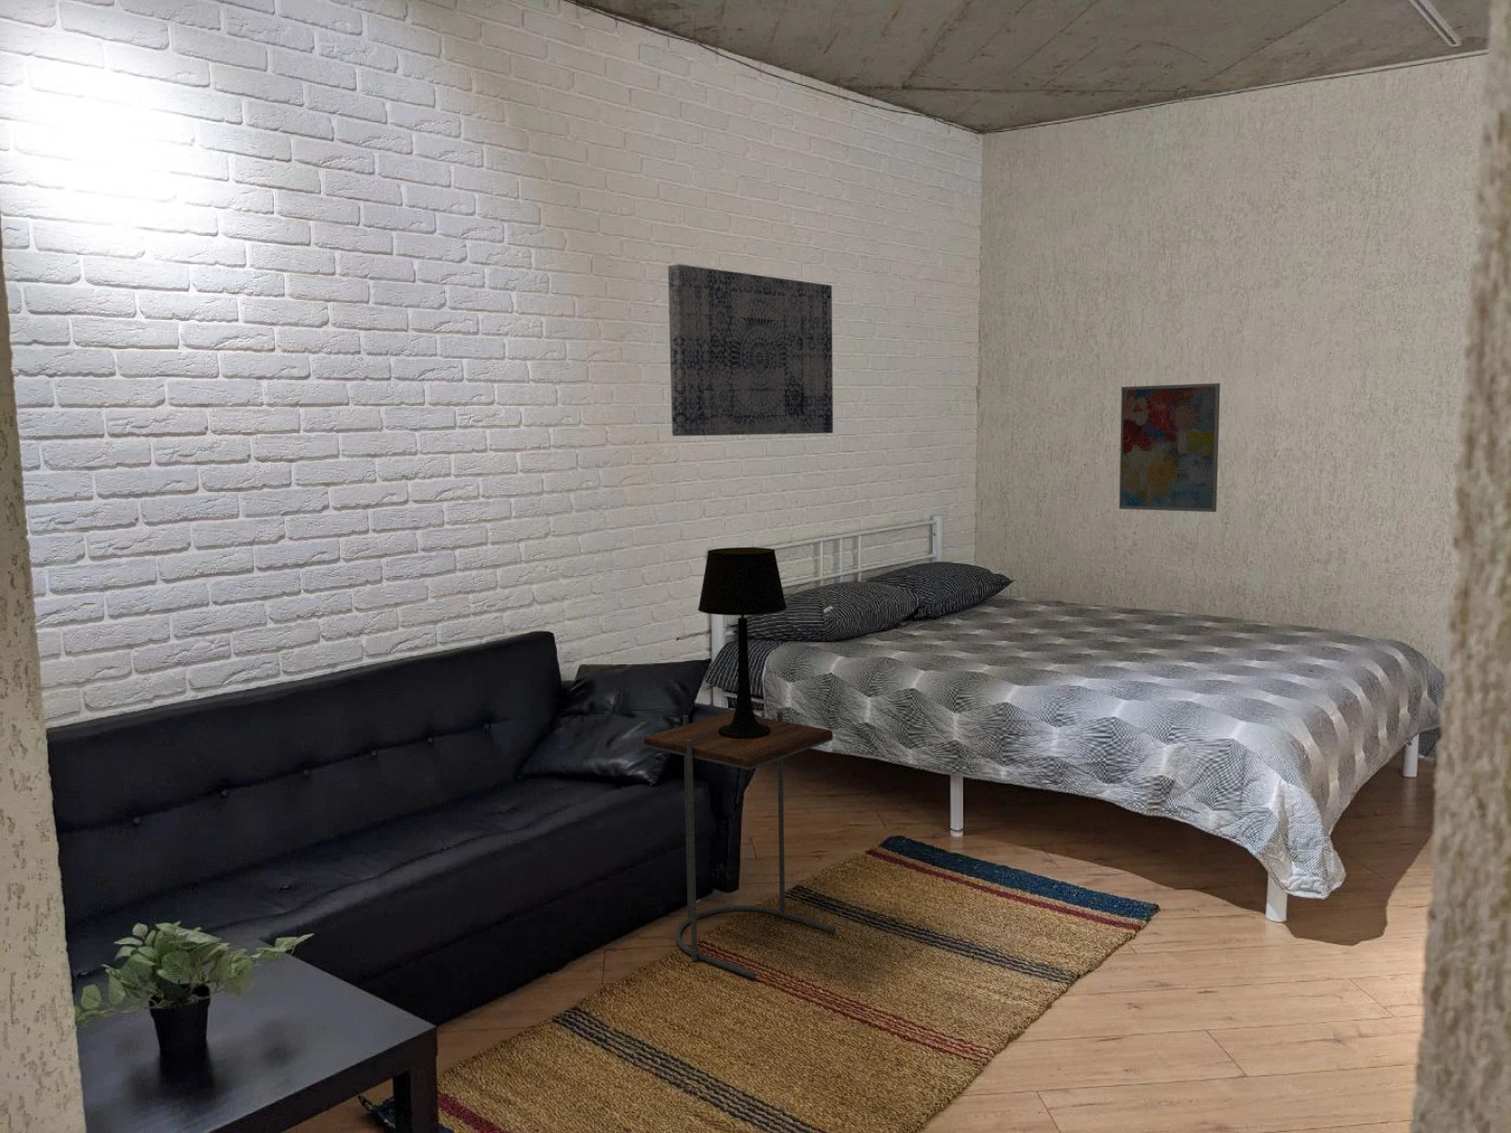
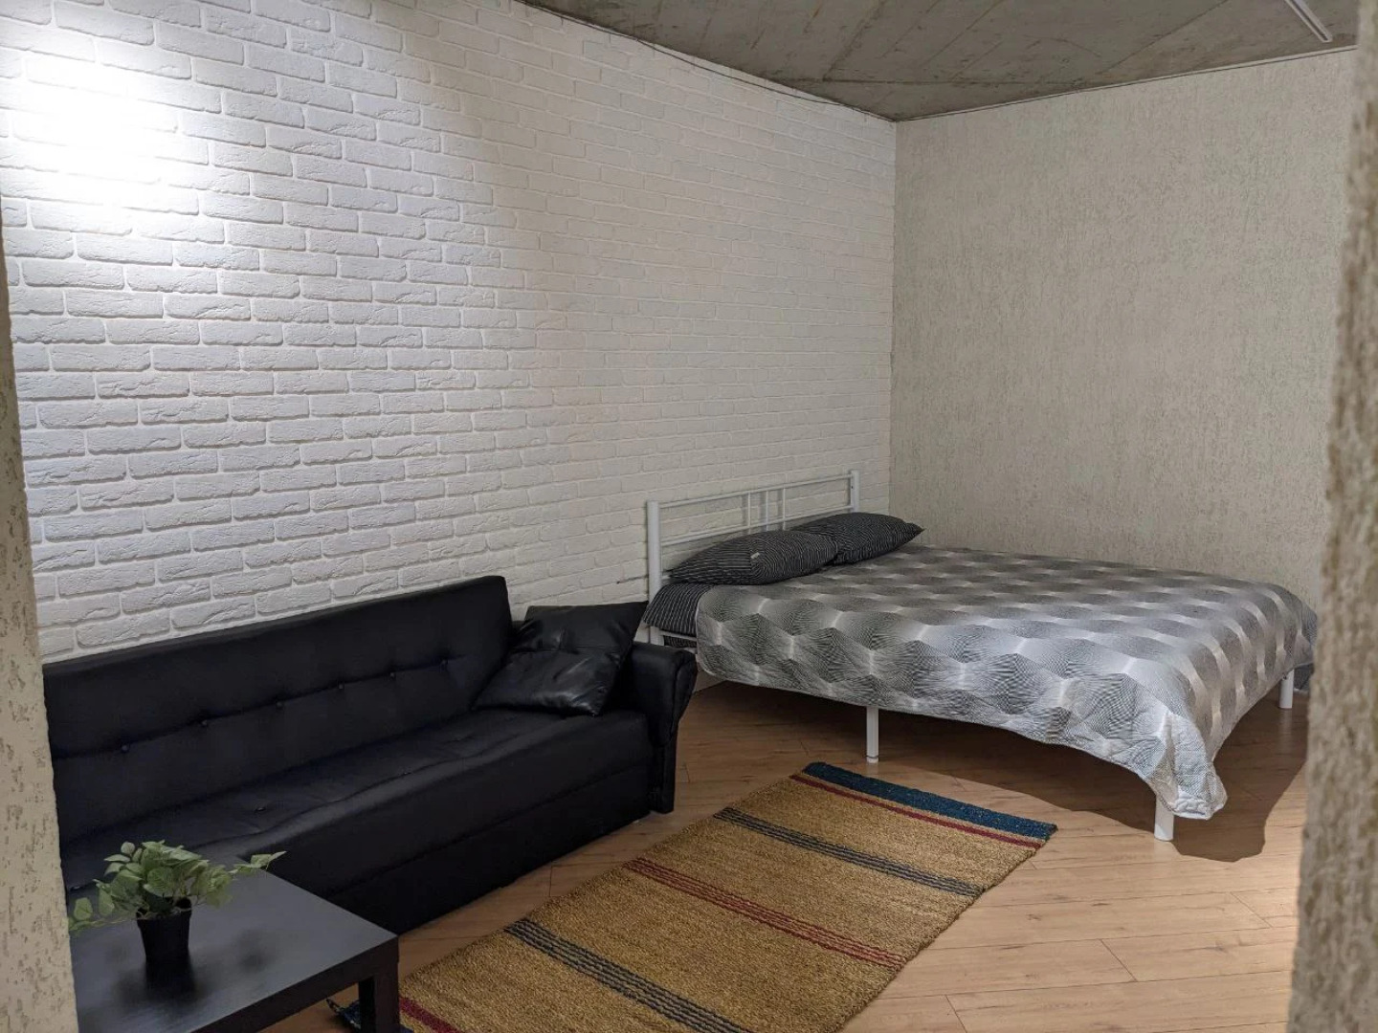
- wall art (1168, 447)
- side table (778, 831)
- wall art (756, 356)
- table lamp (742, 641)
